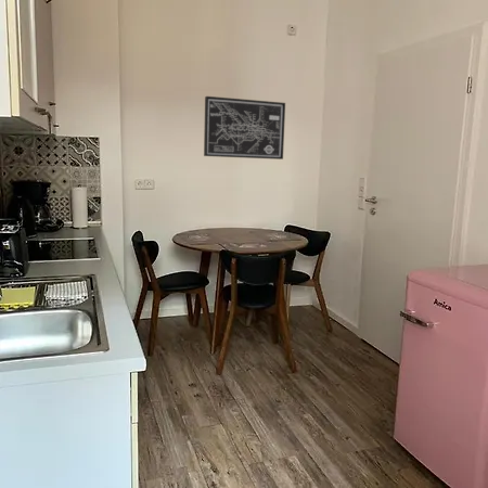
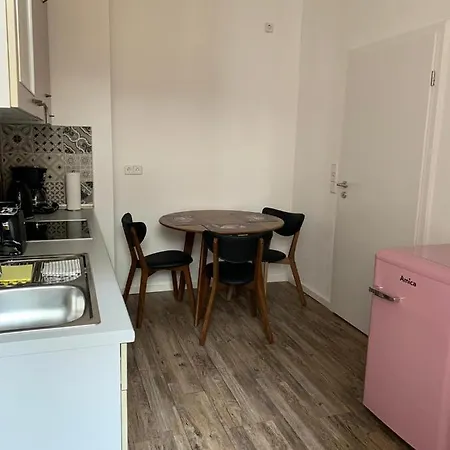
- wall art (245, 128)
